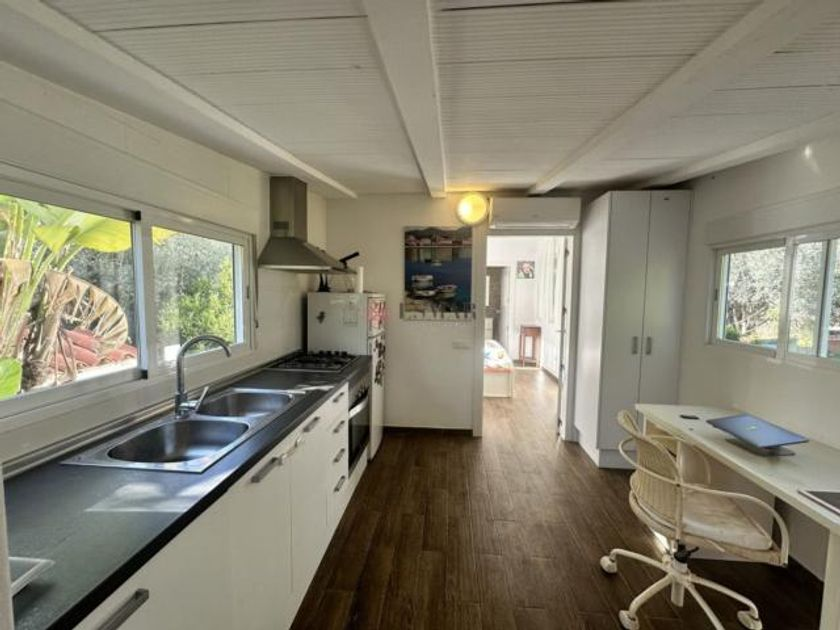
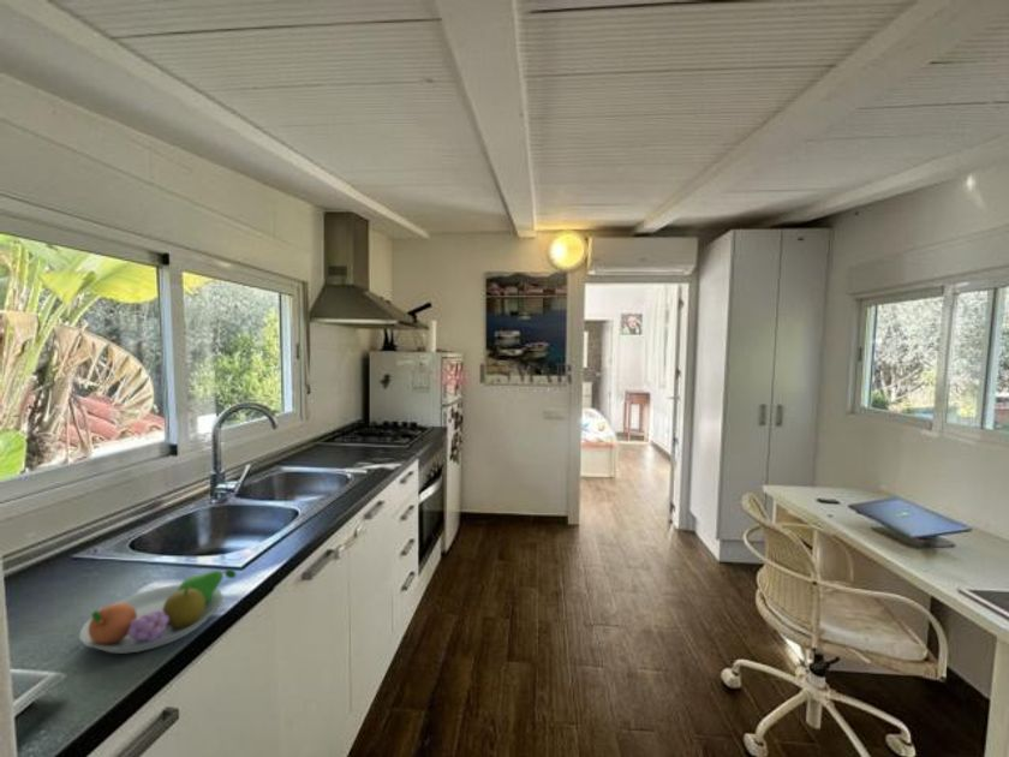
+ fruit bowl (161, 601)
